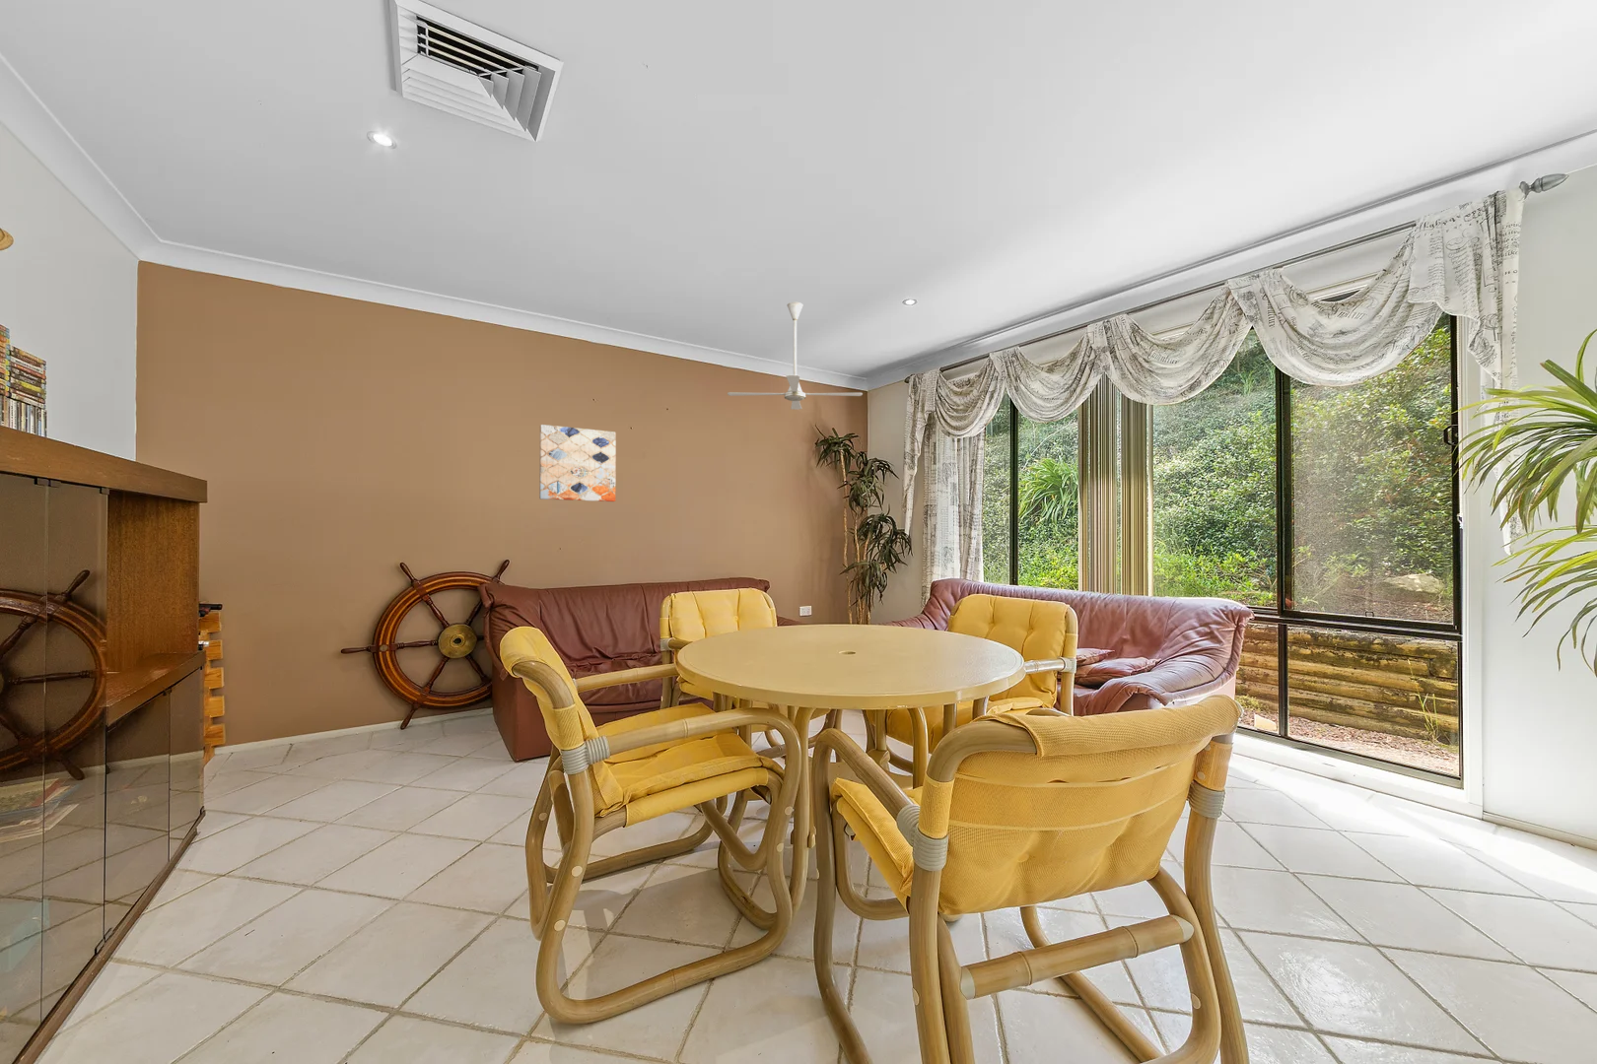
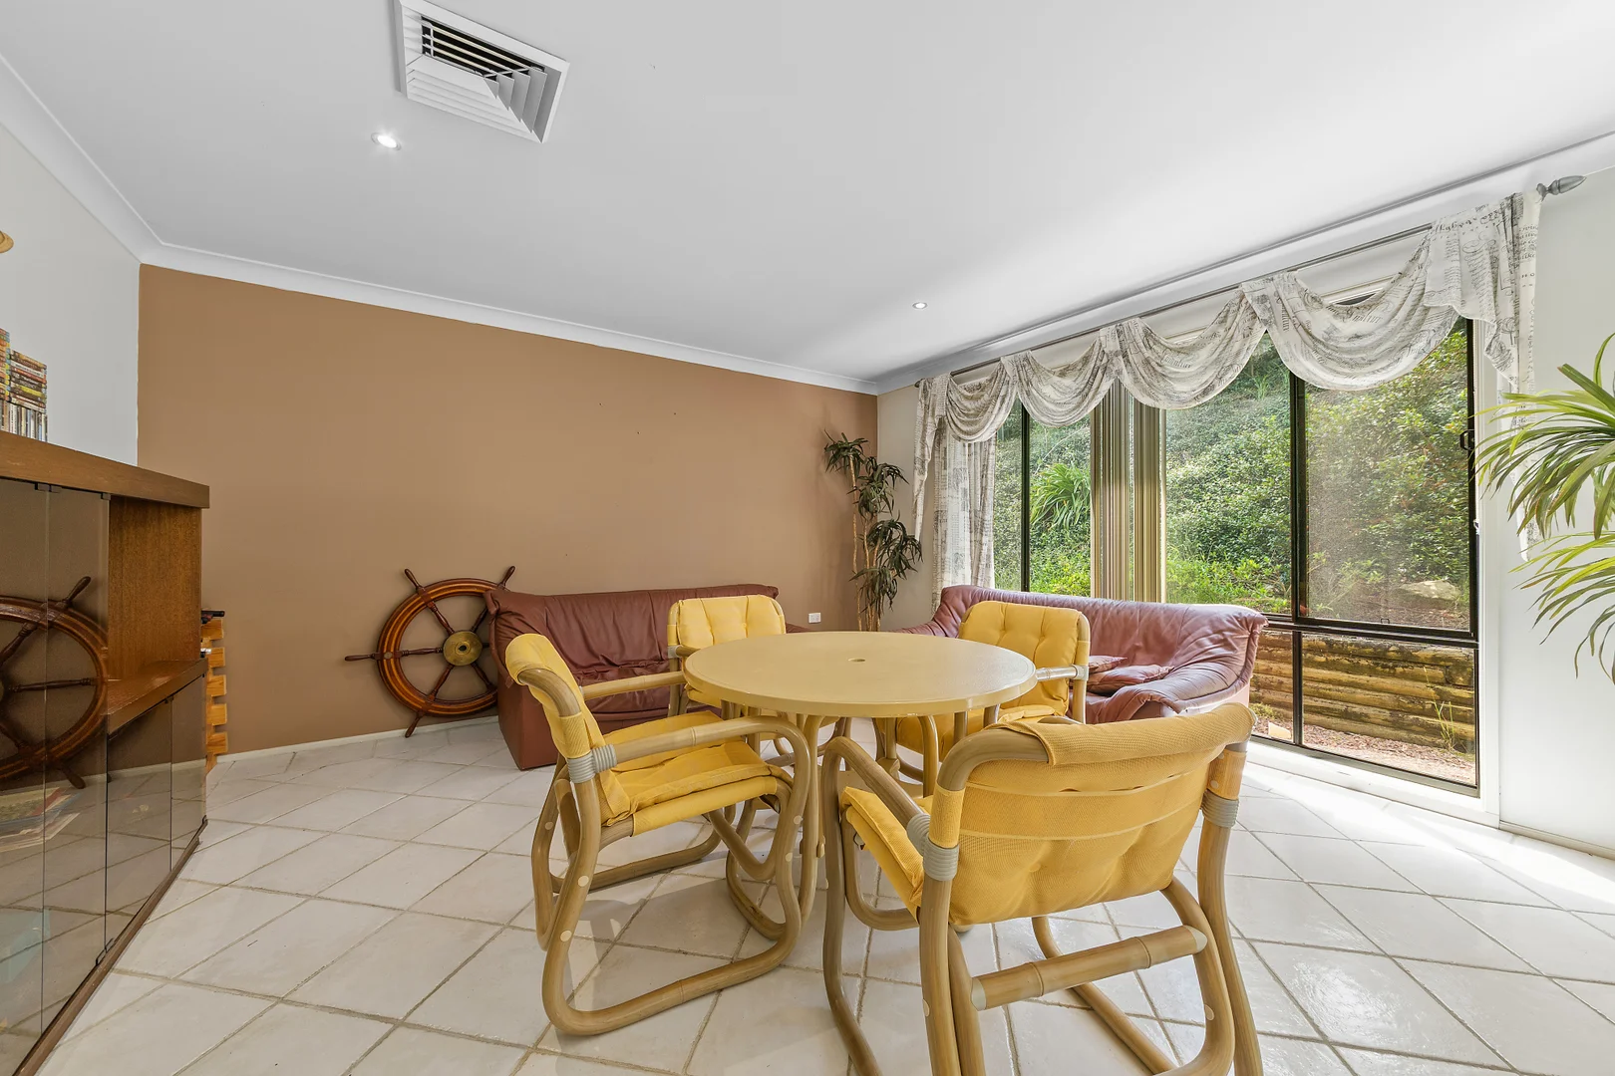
- wall art (579, 464)
- ceiling fan (795, 352)
